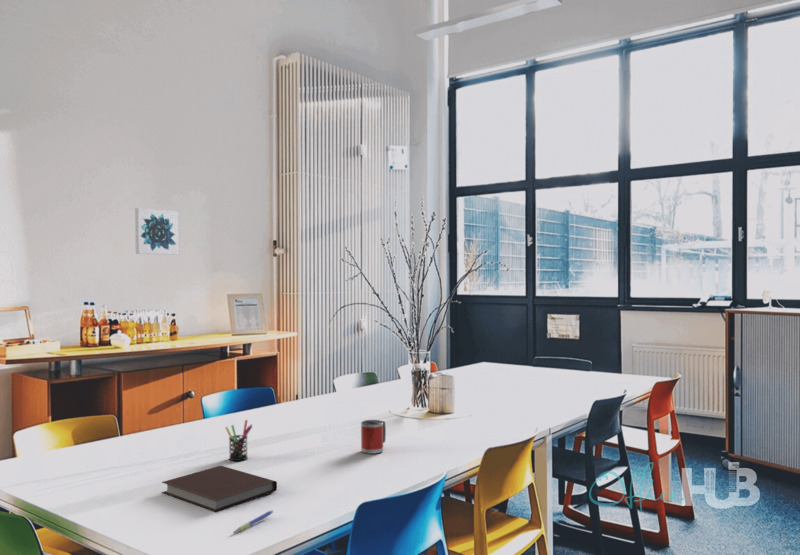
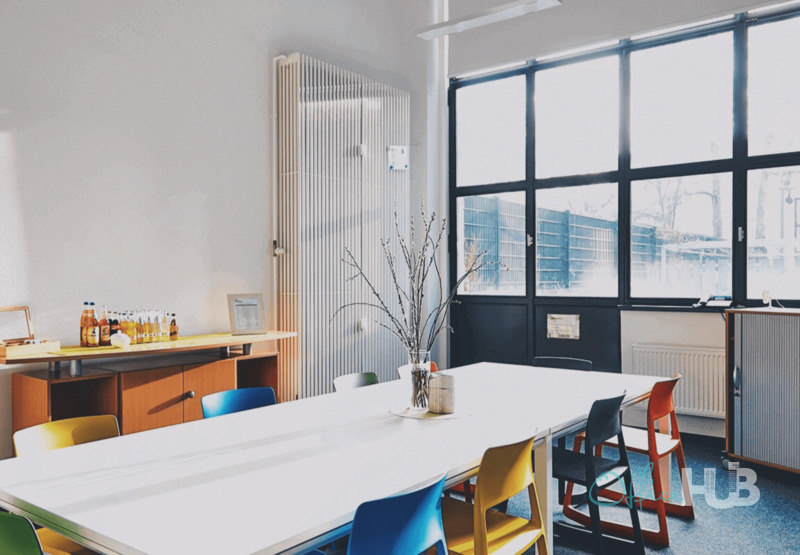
- notebook (219, 486)
- wall art (157, 231)
- pen holder (238, 439)
- mug (374, 435)
- pen (253, 521)
